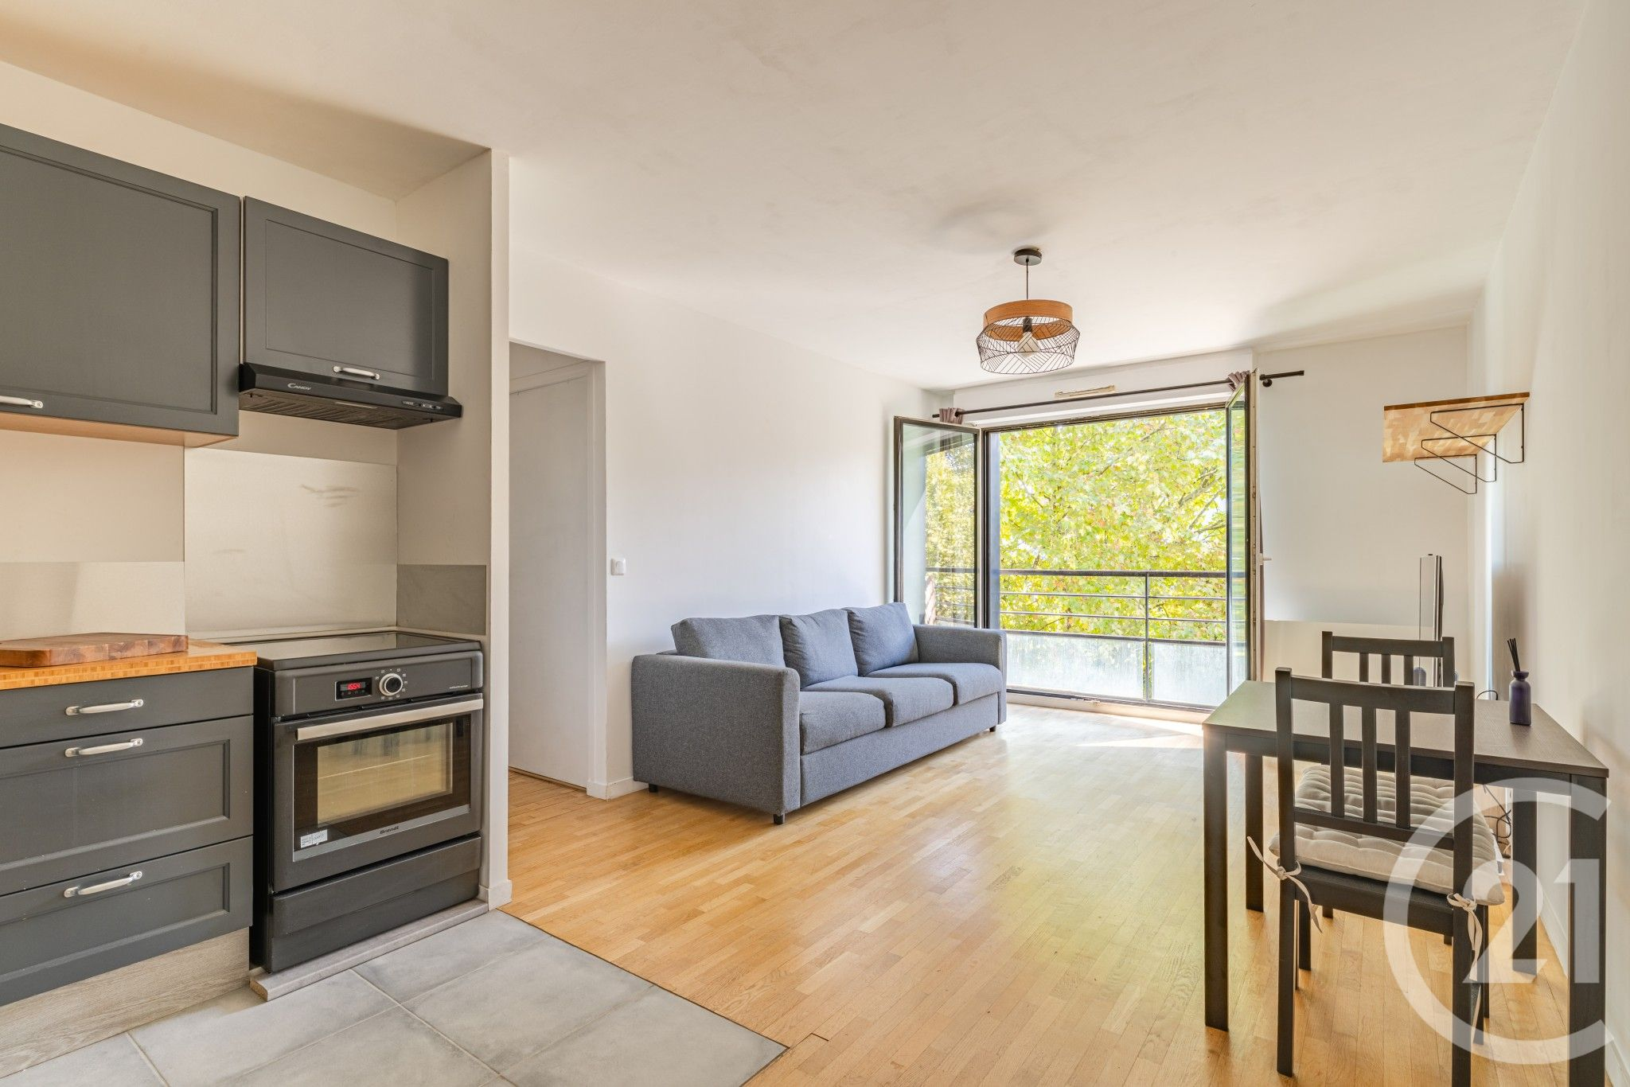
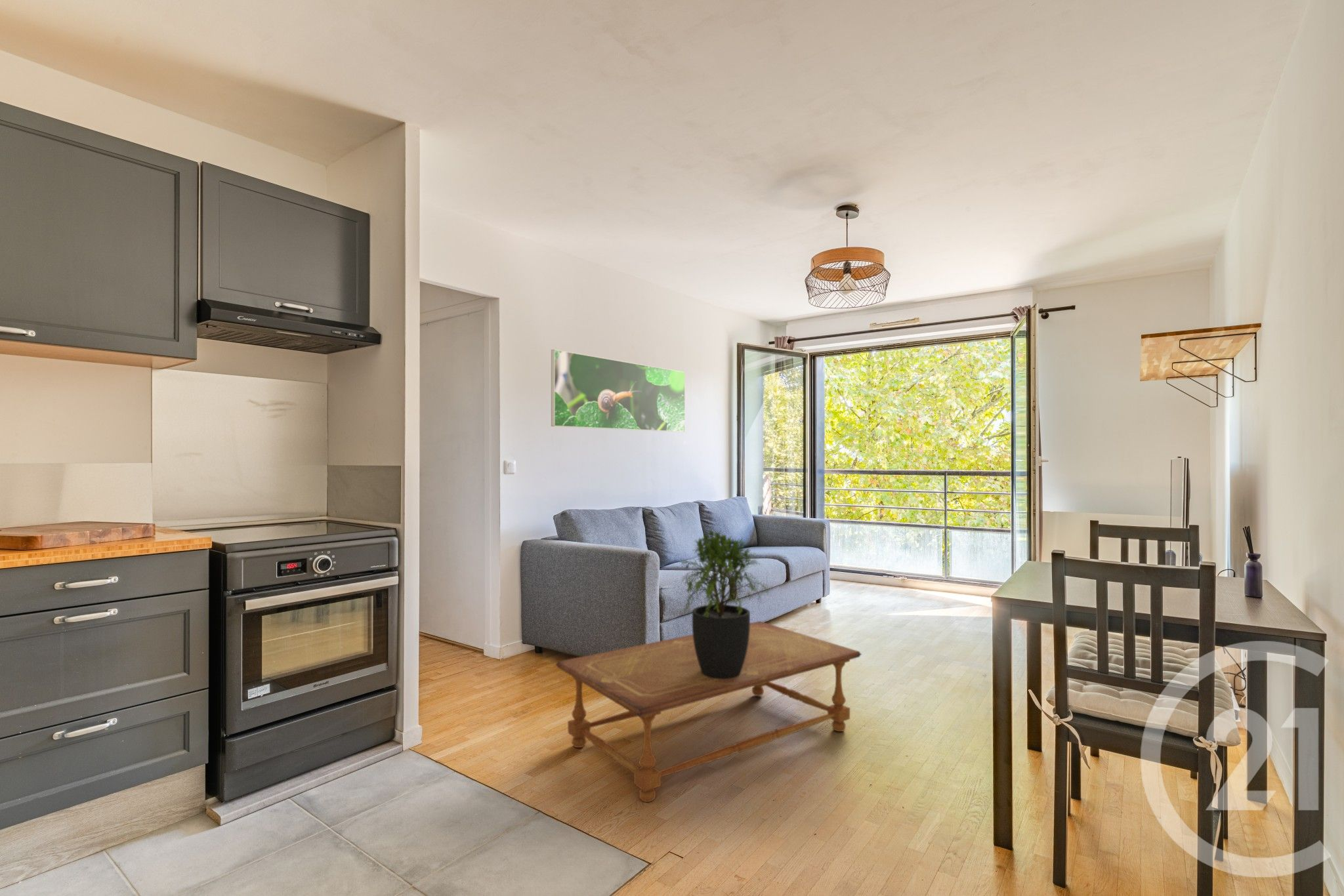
+ coffee table (712, 697)
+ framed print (626, 396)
+ potted plant (721, 598)
